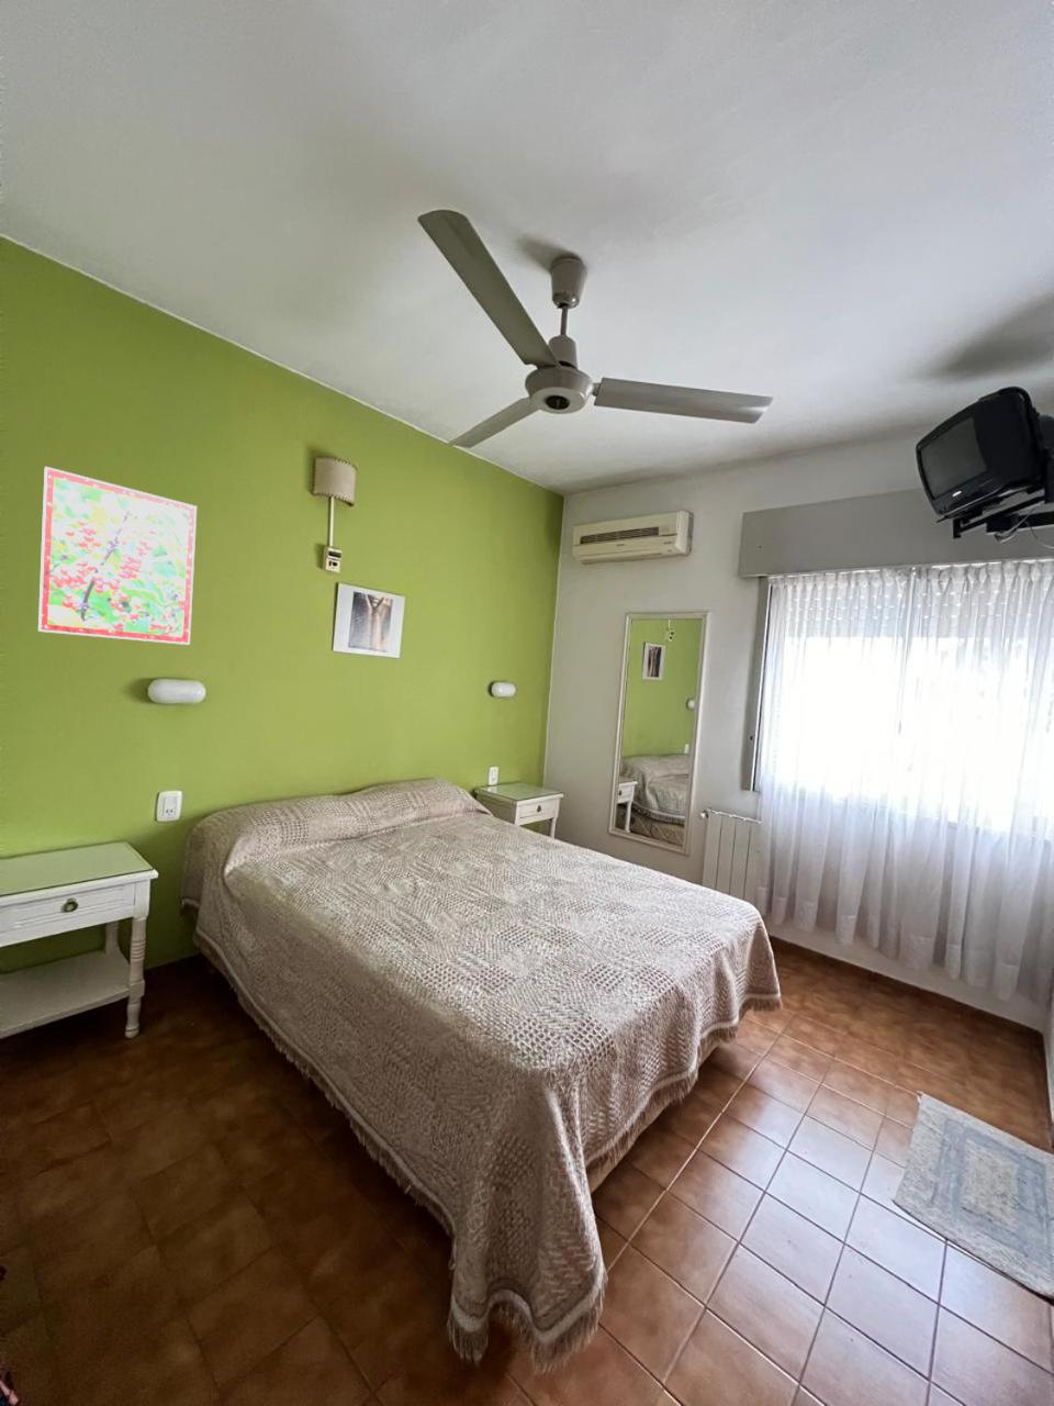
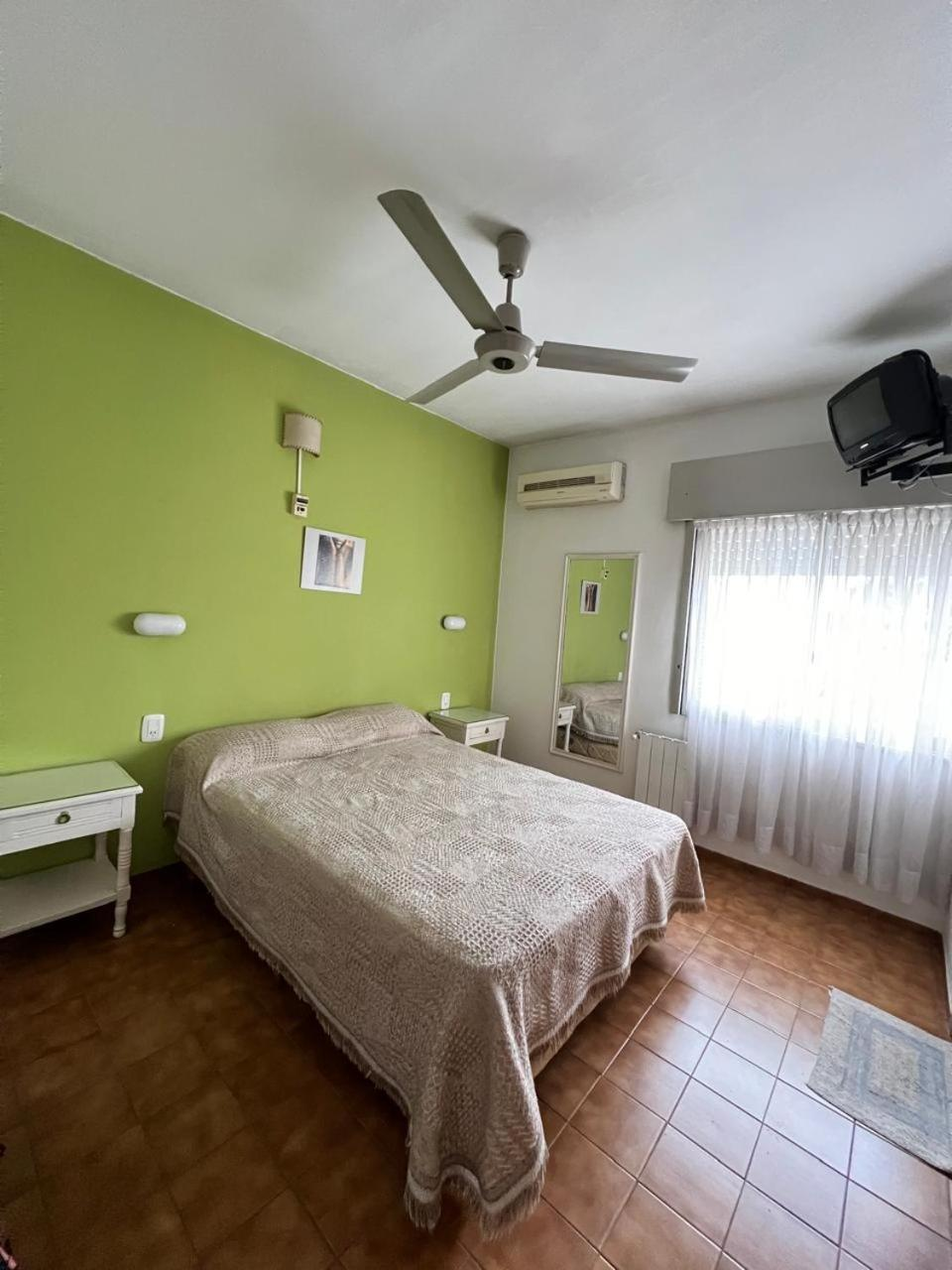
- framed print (123, 564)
